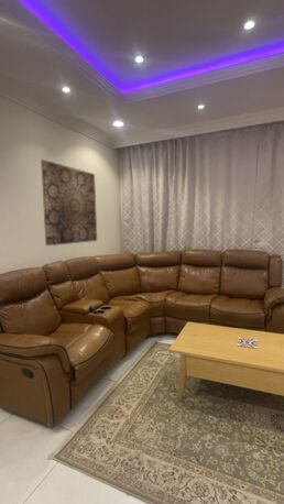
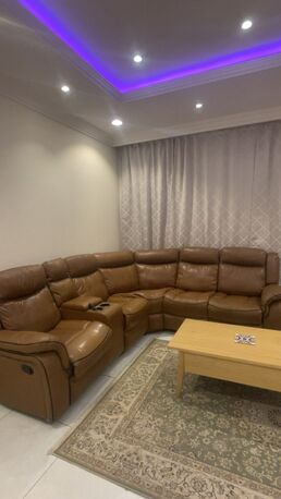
- wall art (73, 206)
